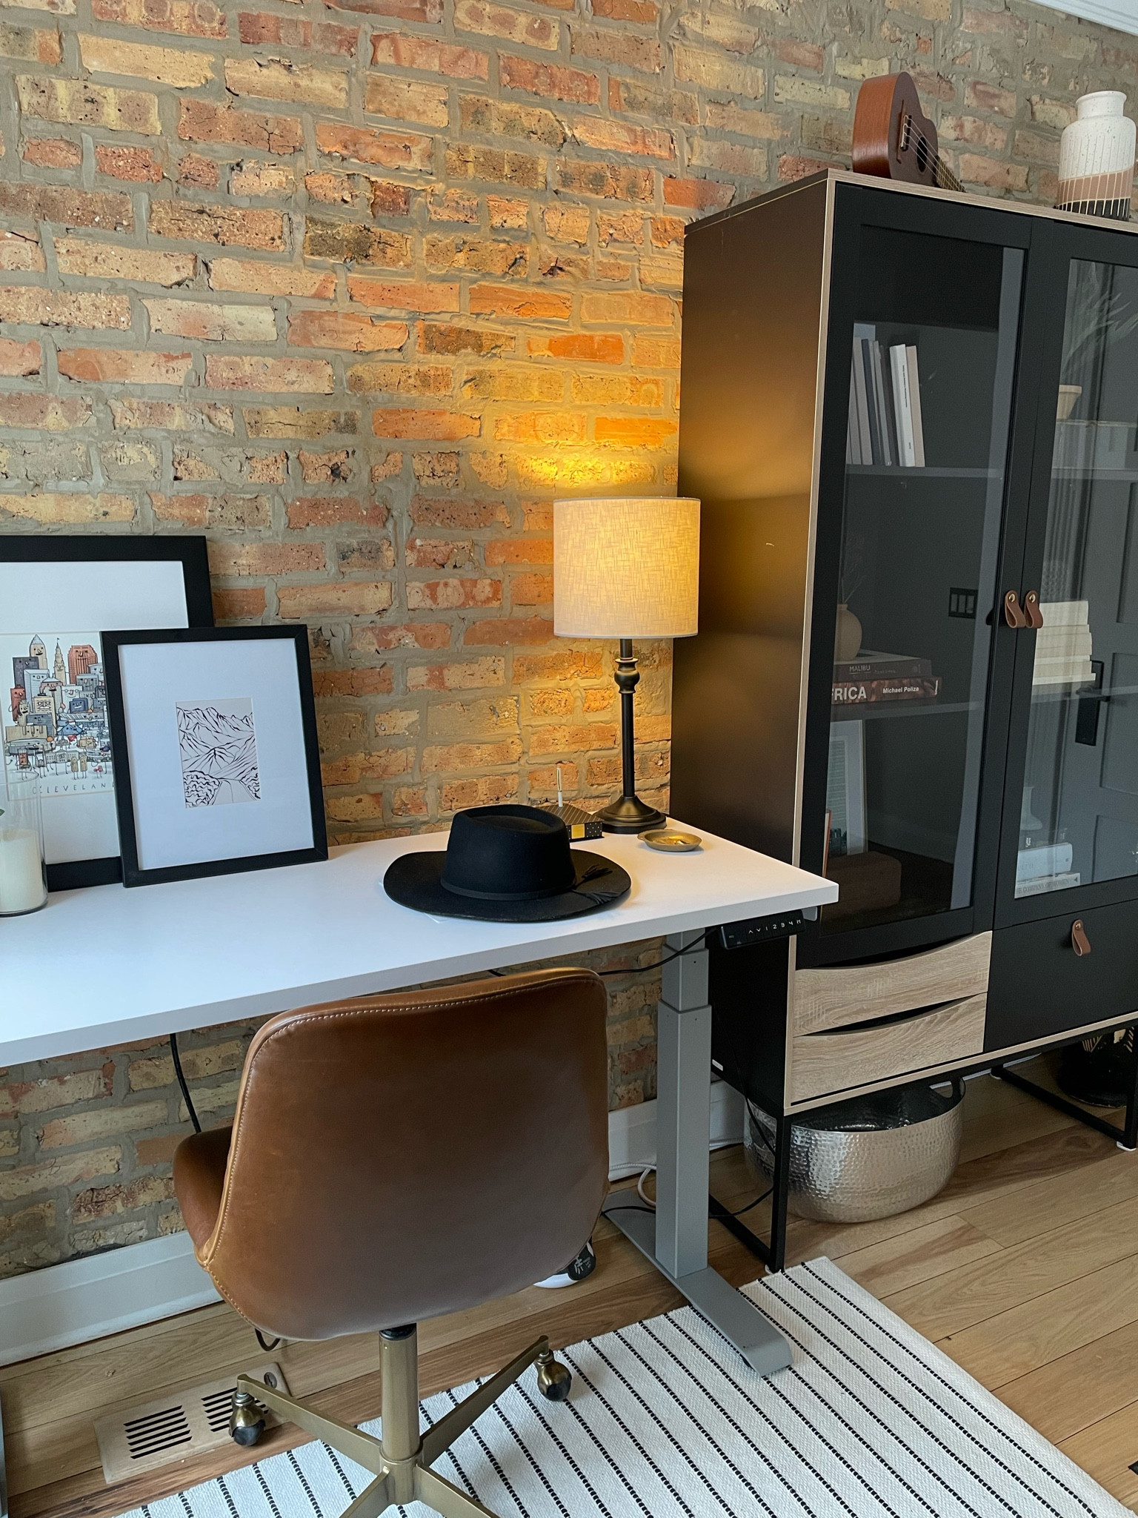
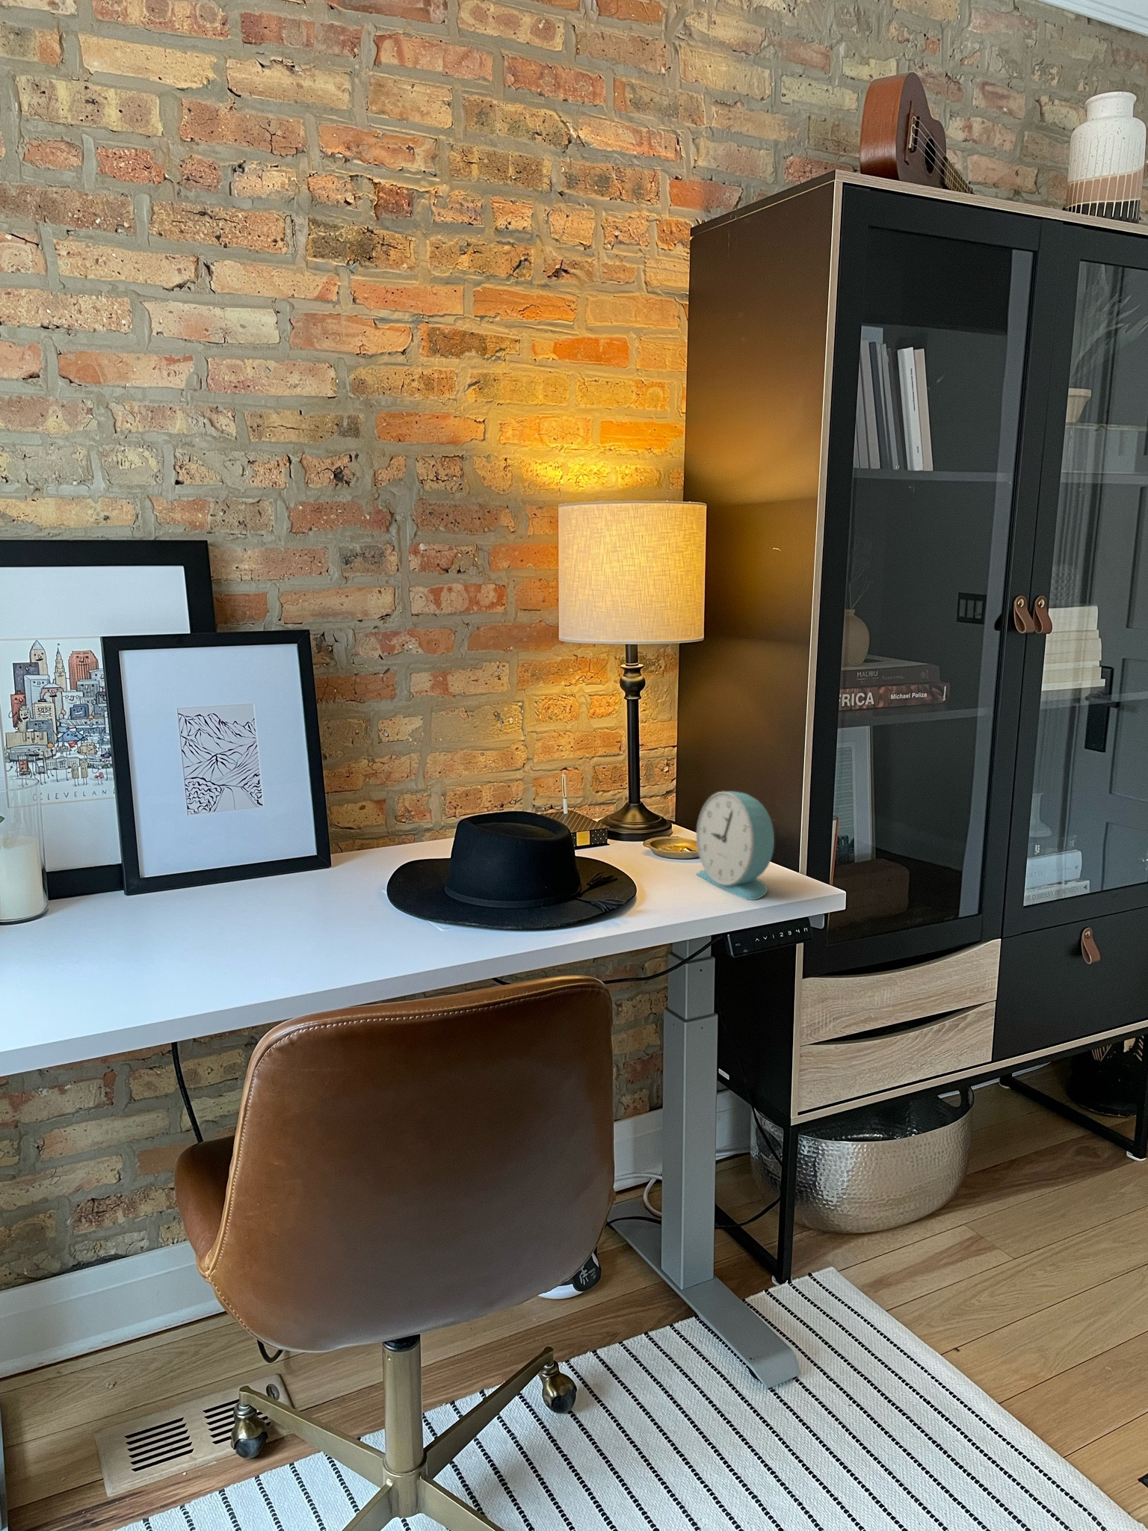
+ alarm clock (739, 838)
